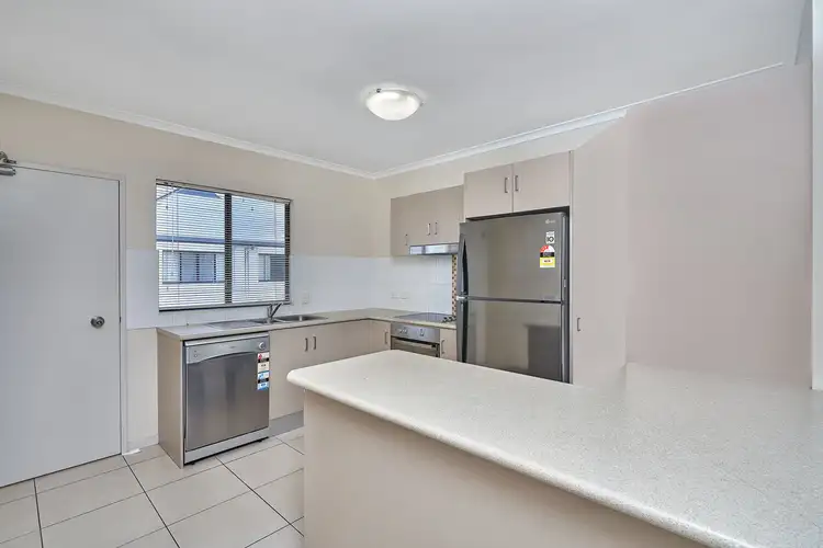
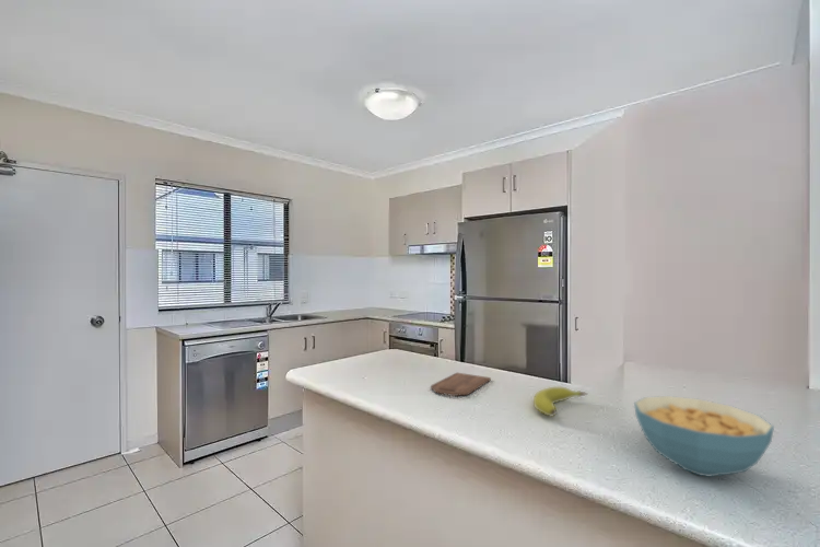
+ cutting board (459, 383)
+ cereal bowl (698, 440)
+ fruit (560, 400)
